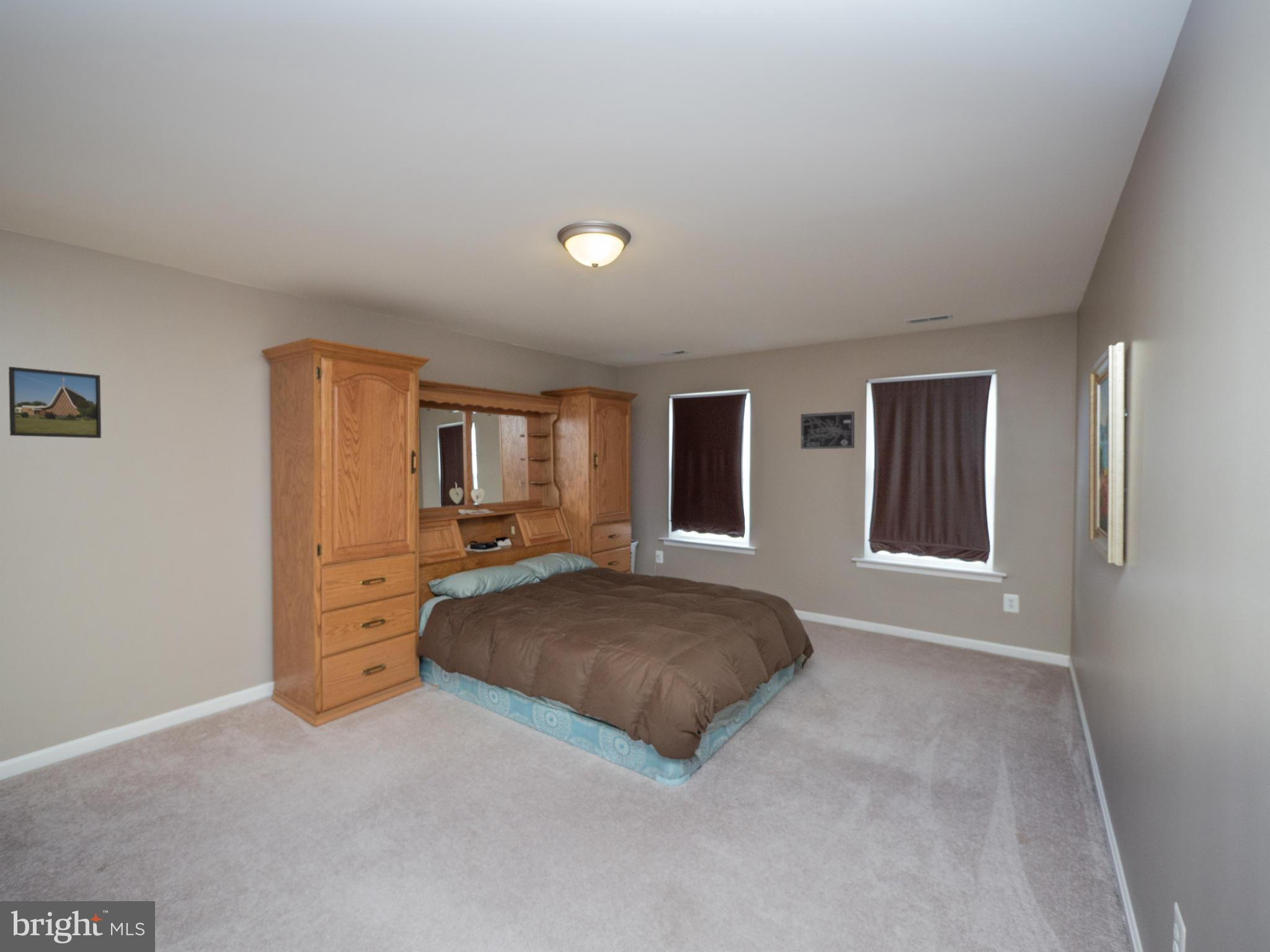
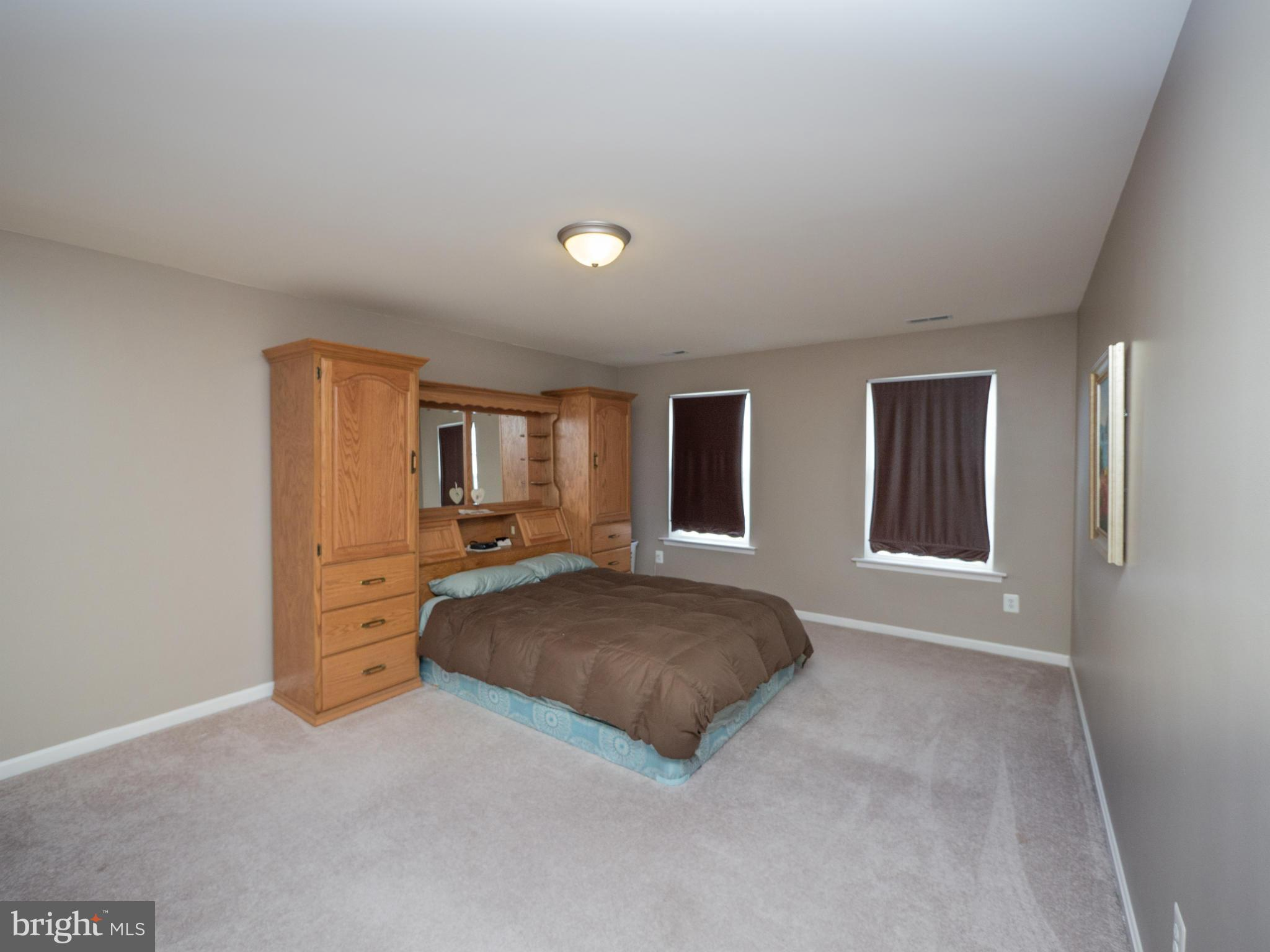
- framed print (56, 404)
- wall art (827, 431)
